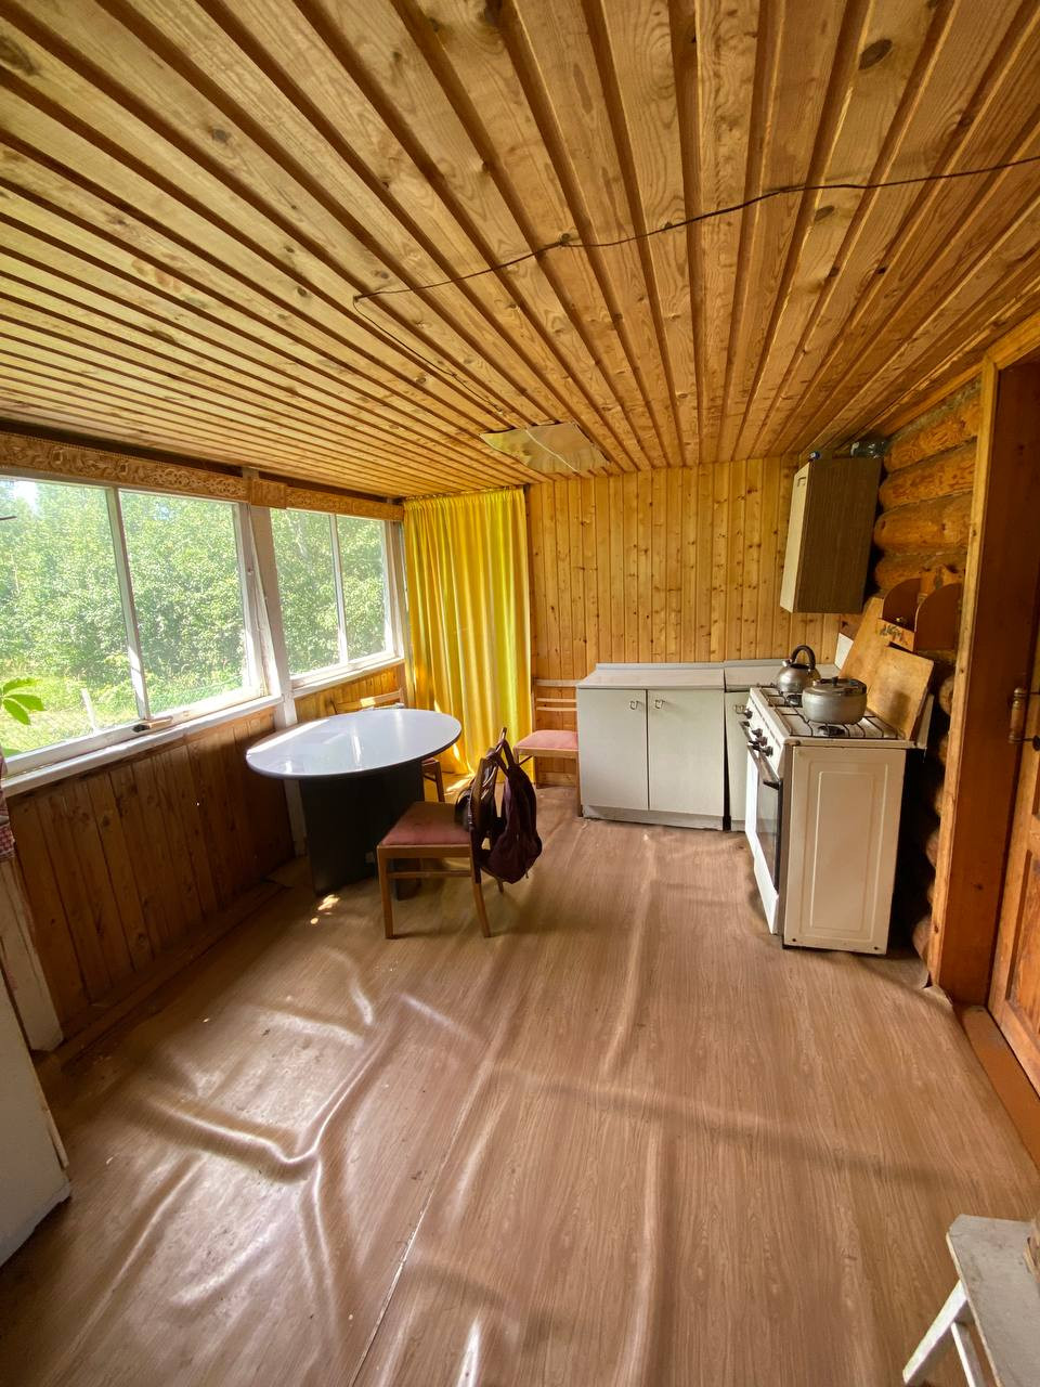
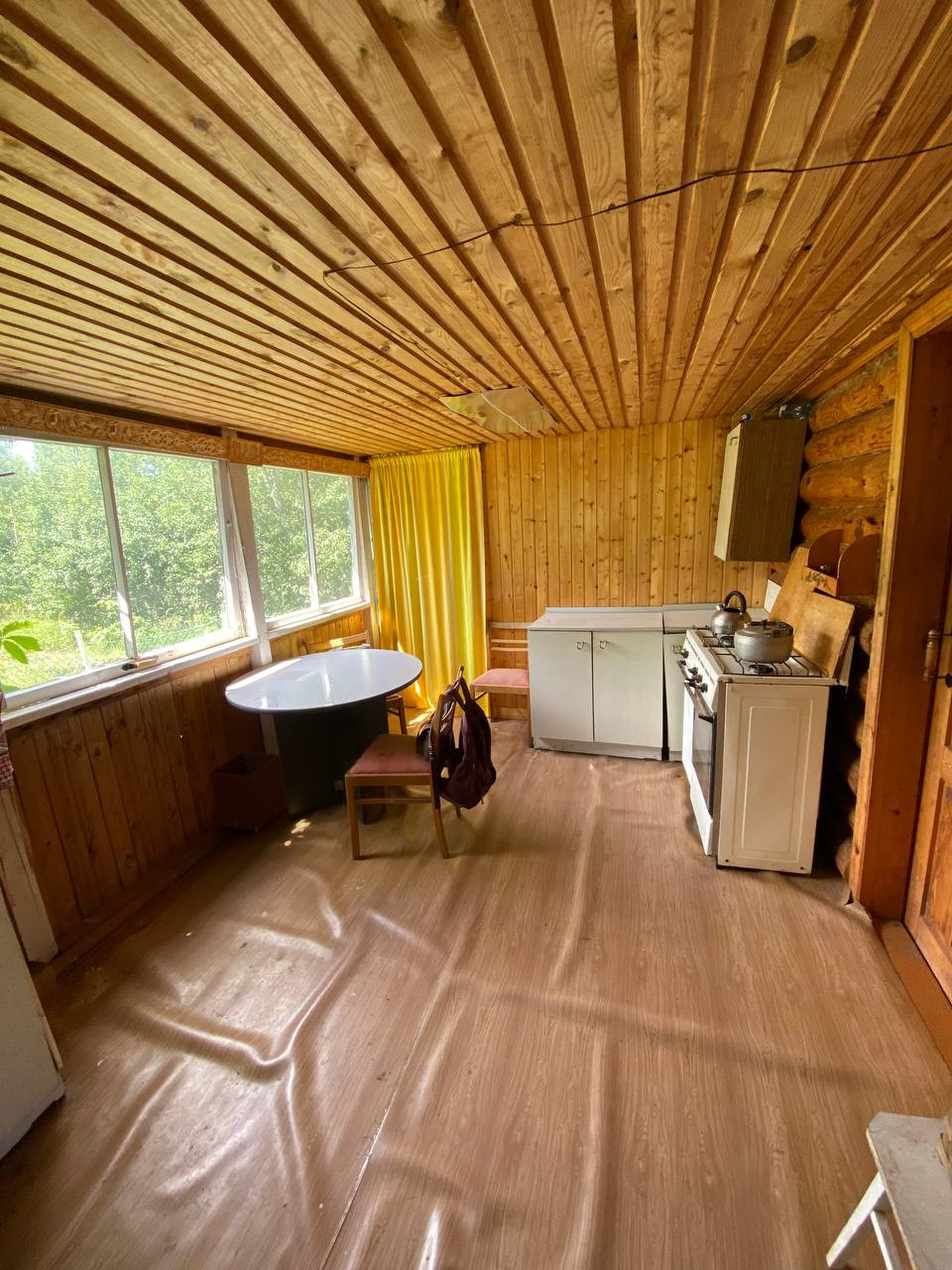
+ waste basket (250, 790)
